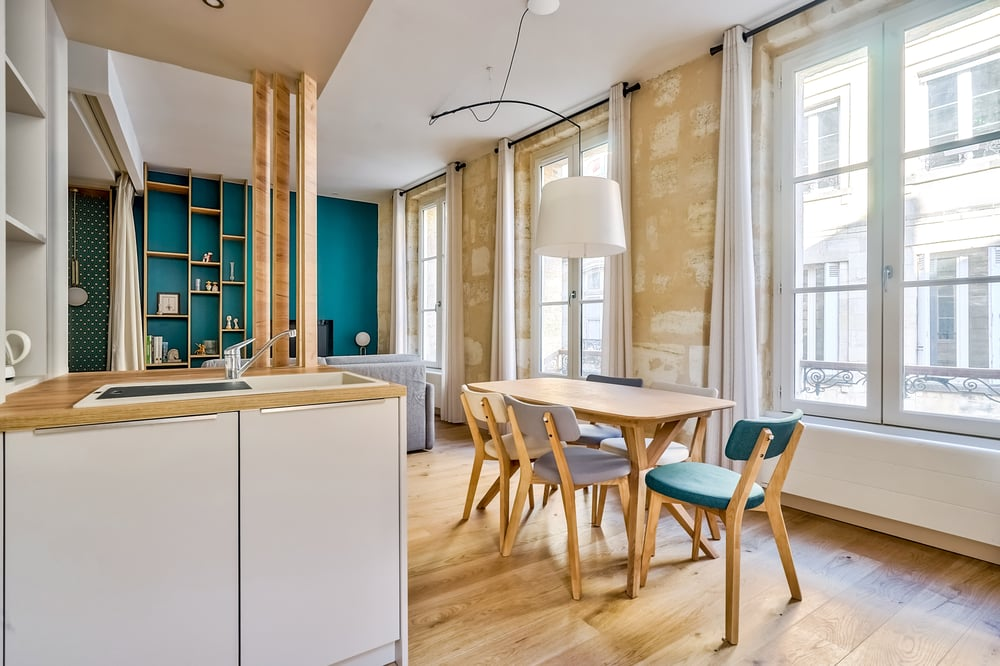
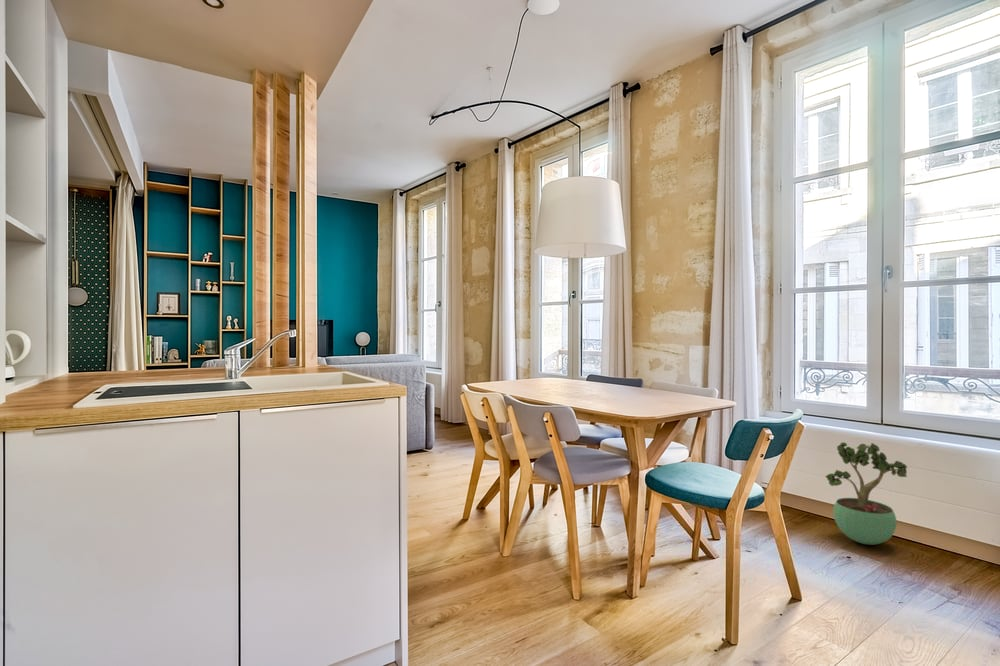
+ potted plant (867, 492)
